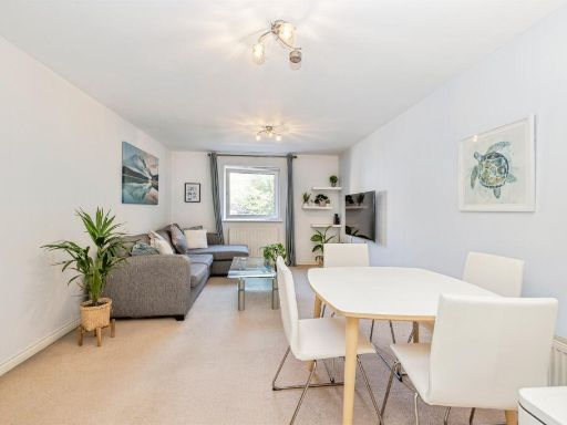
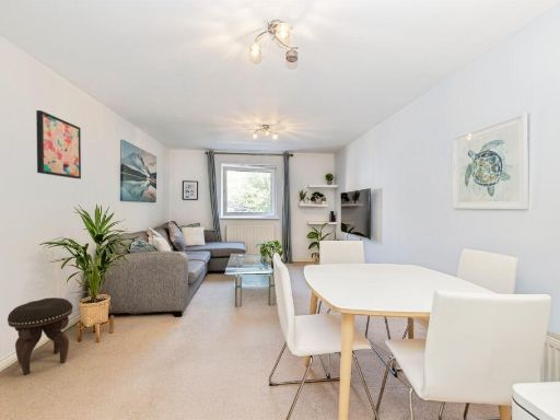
+ wall art (60, 148)
+ footstool (42, 331)
